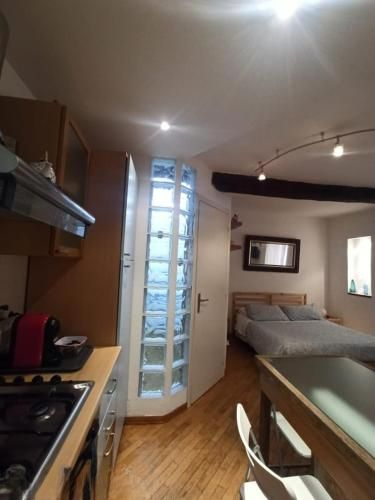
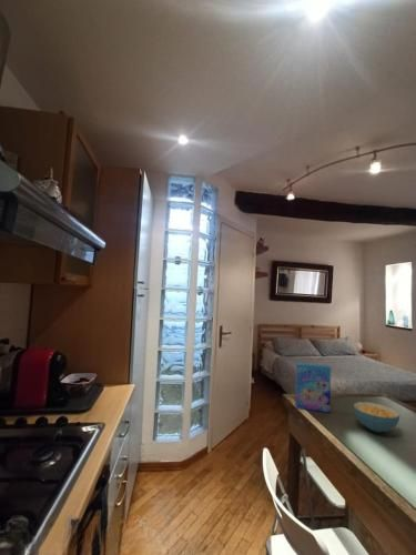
+ cereal box (312, 386)
+ cereal bowl (375, 418)
